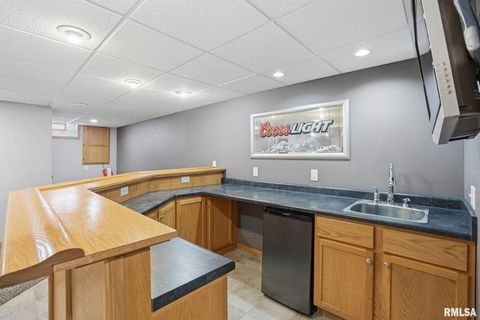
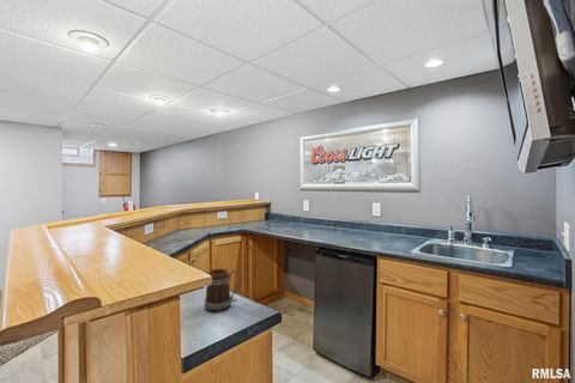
+ beer mug (223, 287)
